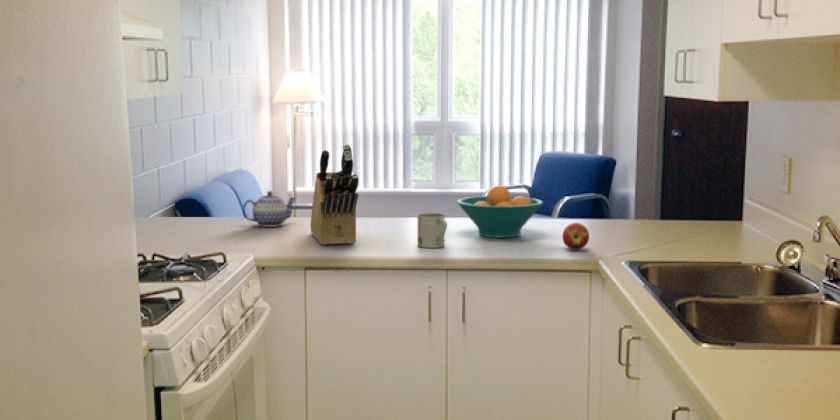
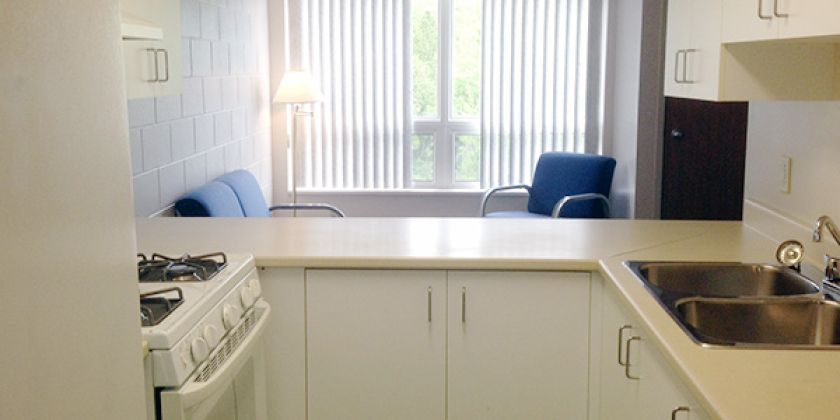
- fruit bowl (499, 210)
- teapot (270, 208)
- apple (575, 235)
- knife block (333, 191)
- mug (434, 231)
